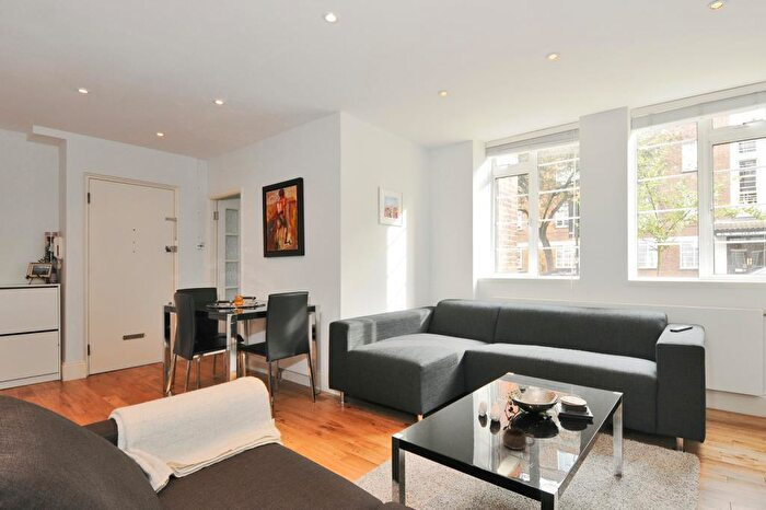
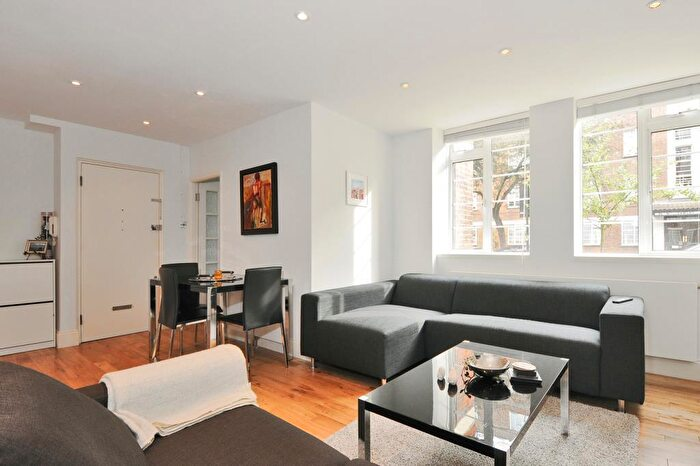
- cup (518, 439)
